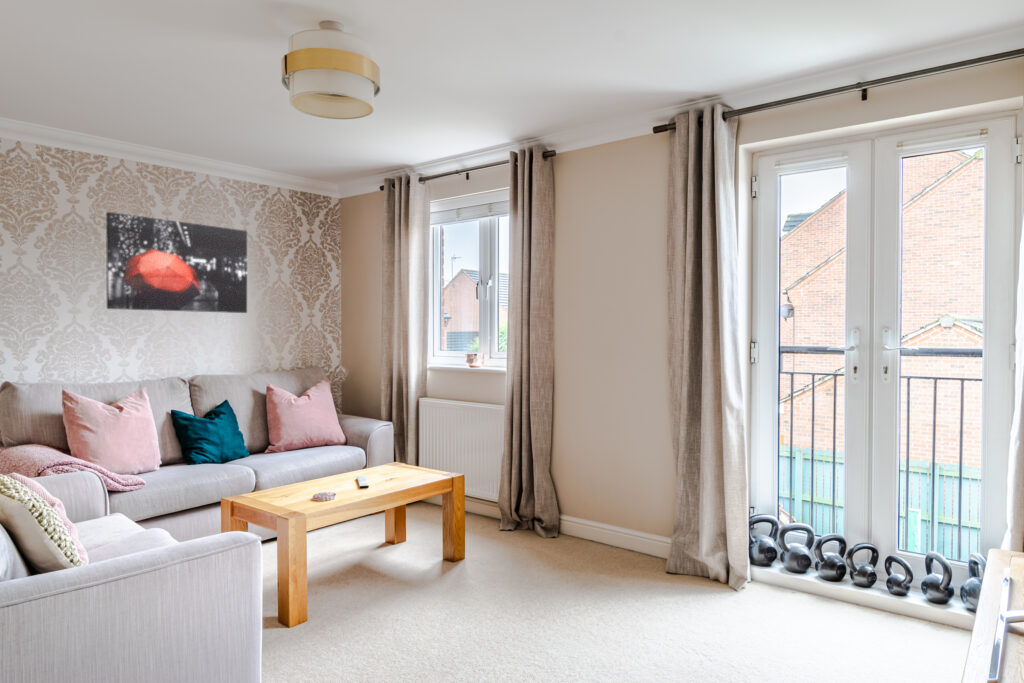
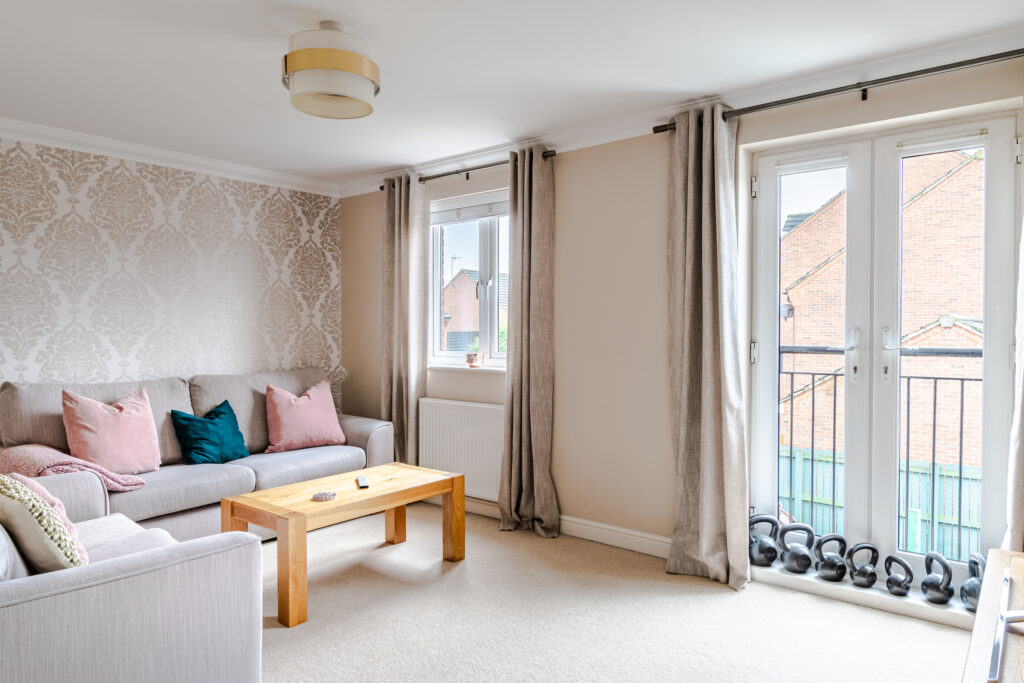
- wall art (182, 266)
